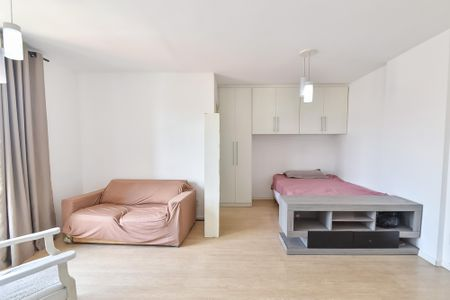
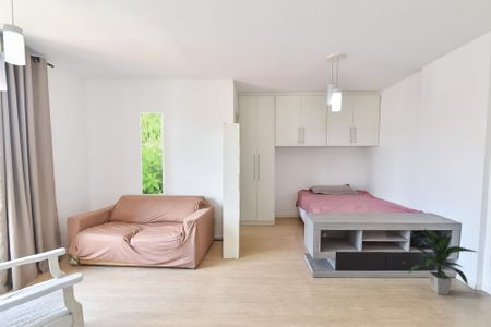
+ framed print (152, 154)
+ indoor plant (436, 259)
